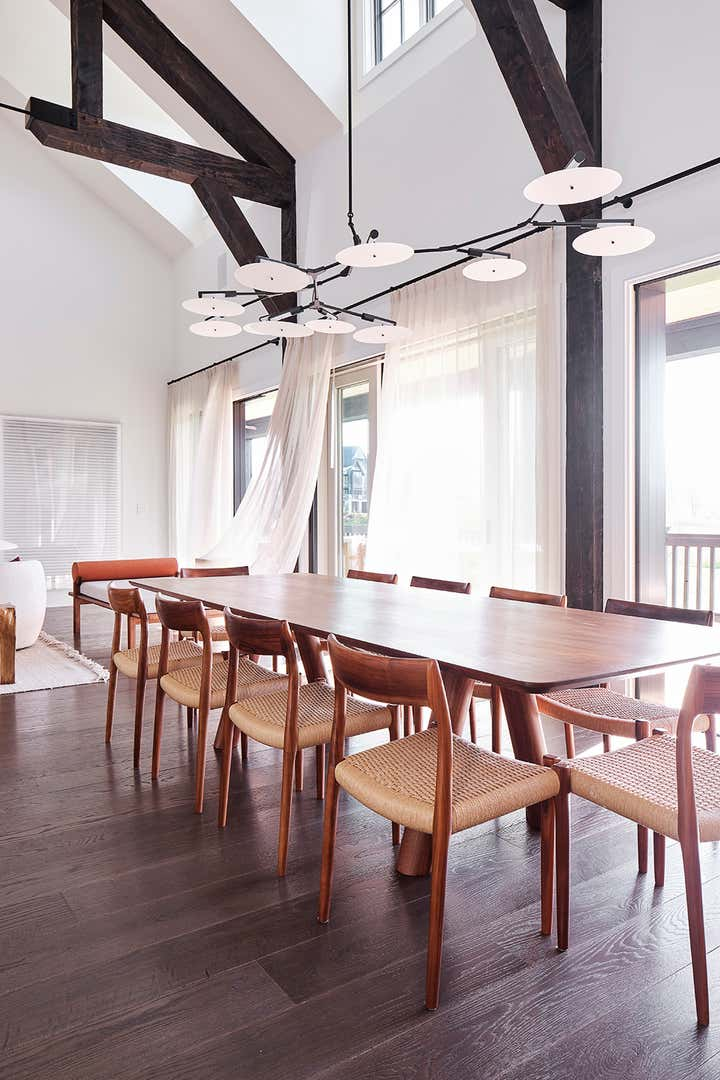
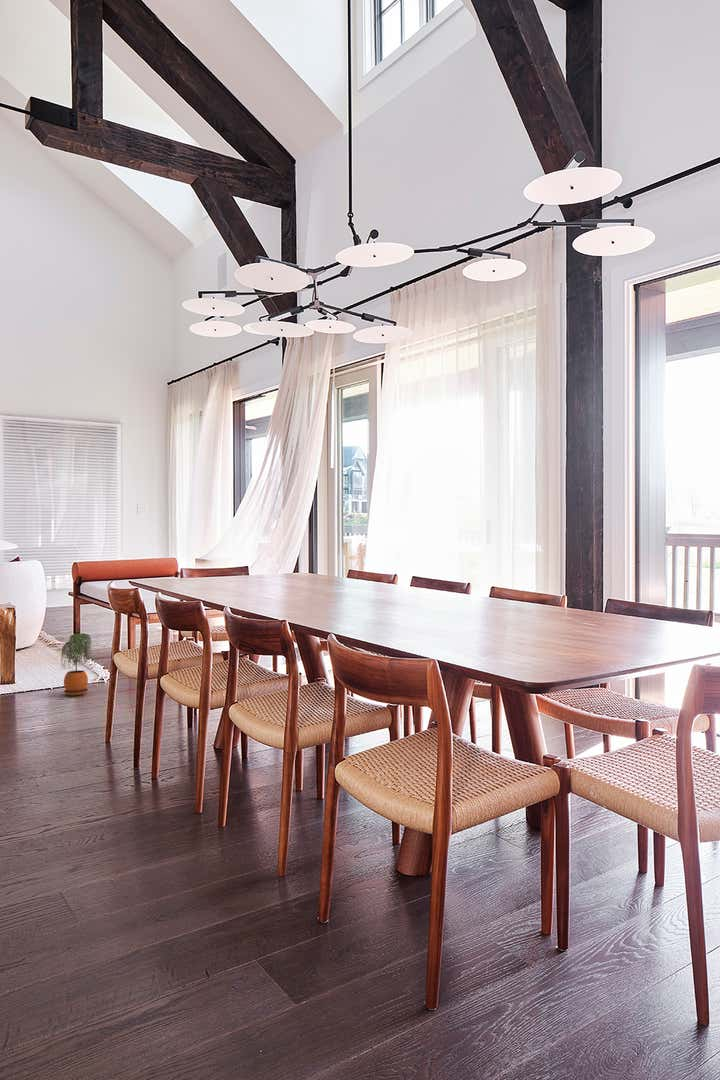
+ potted plant (76, 663)
